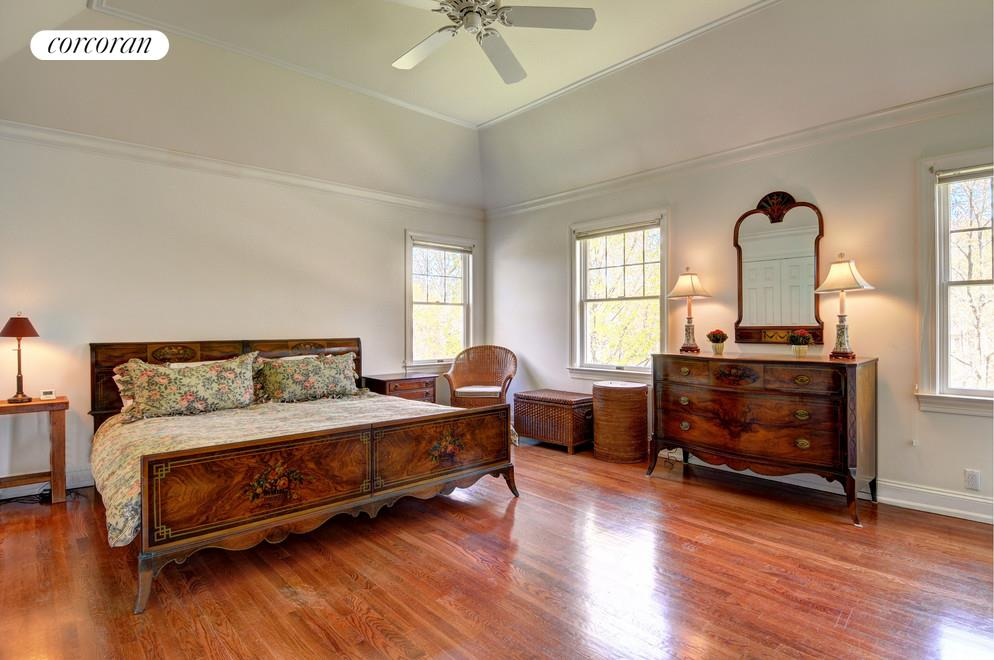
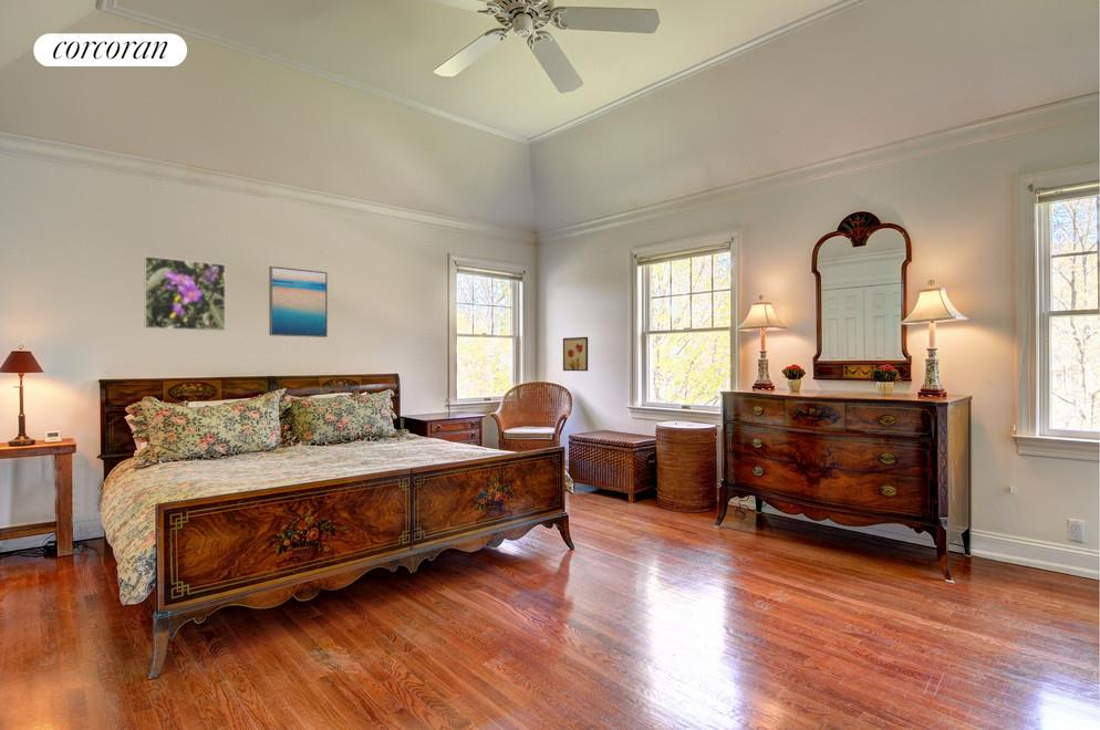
+ wall art (575, 354)
+ wall art (299, 302)
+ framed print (186, 294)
